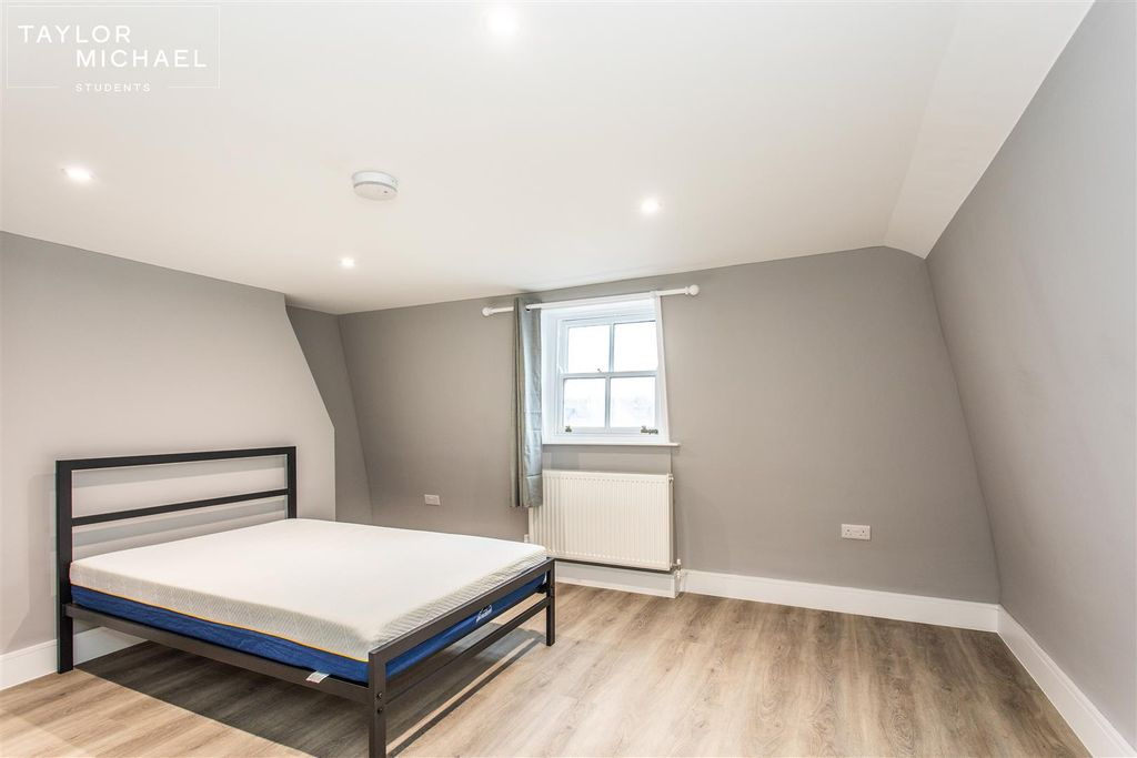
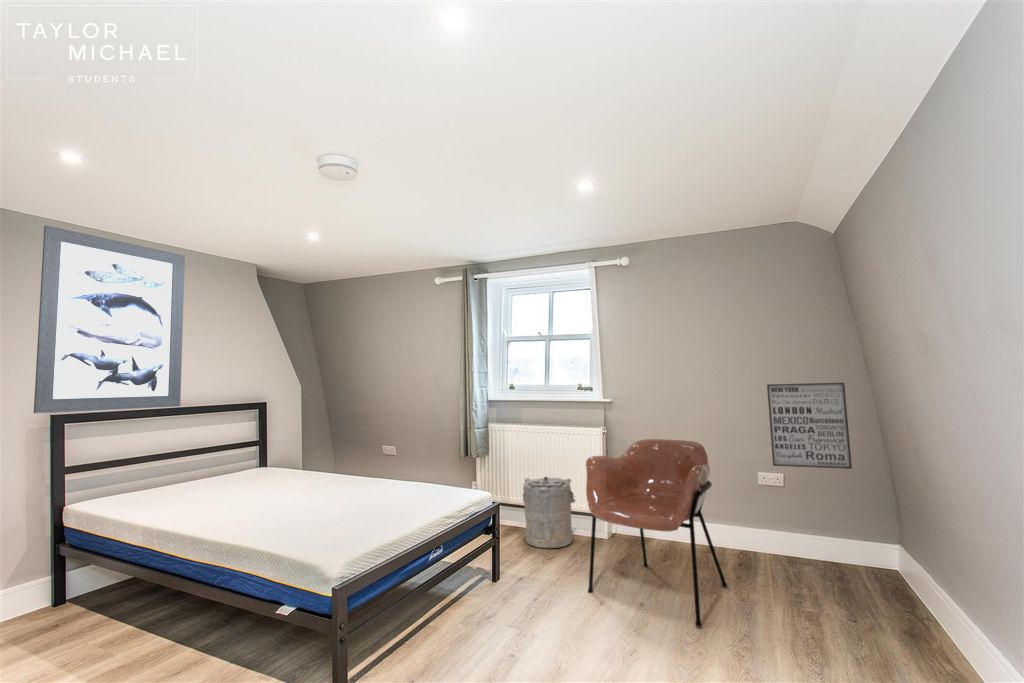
+ wall art (807, 424)
+ wall art (118, 324)
+ laundry hamper (546, 508)
+ armchair (656, 517)
